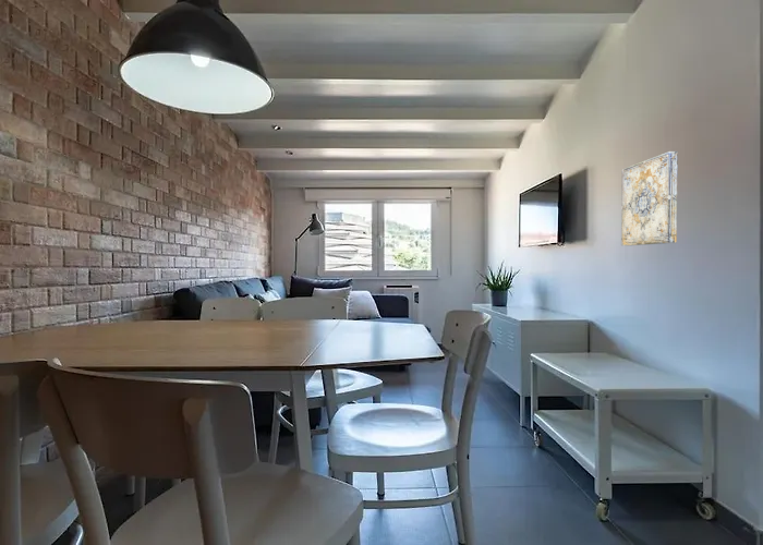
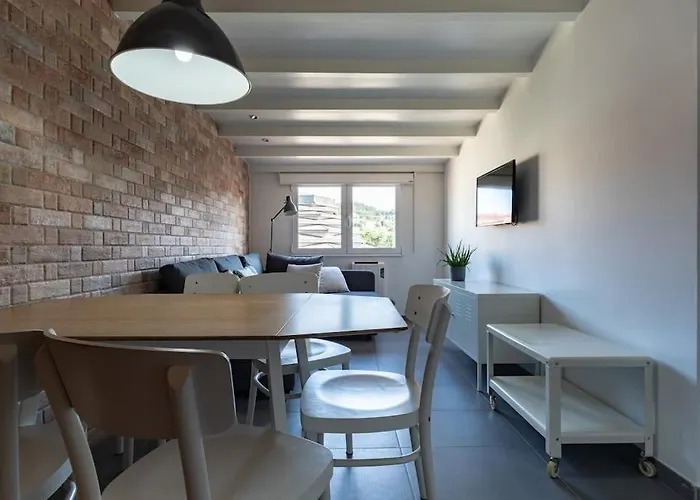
- wall art (646, 203)
